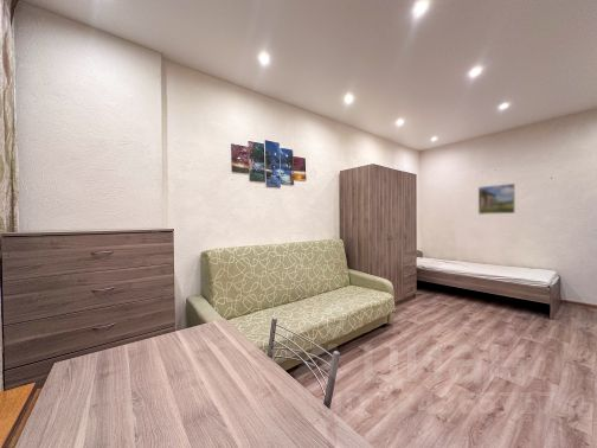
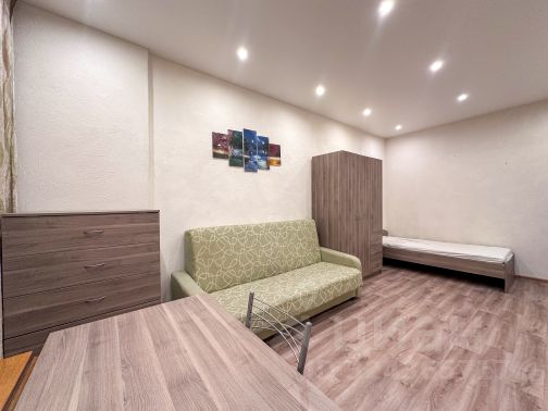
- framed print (495, 199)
